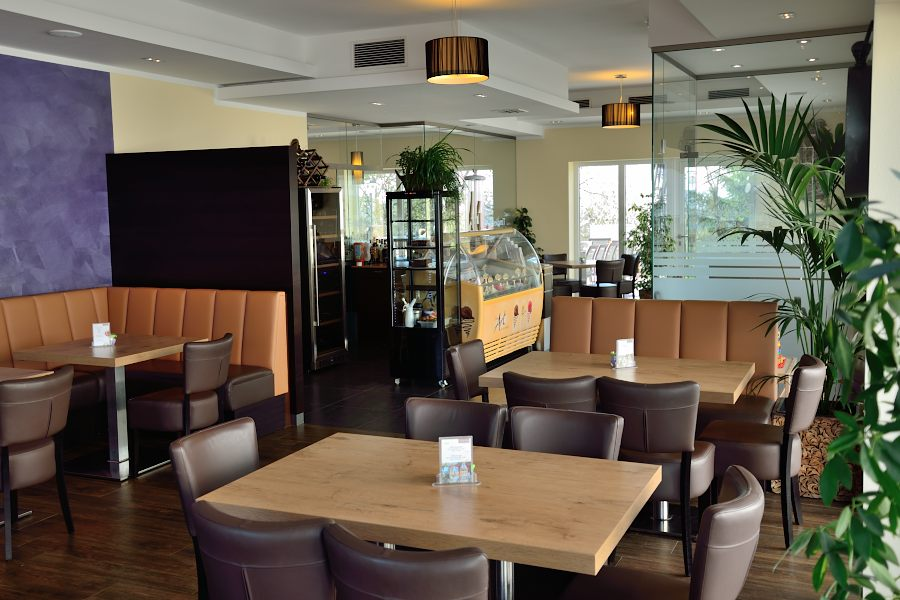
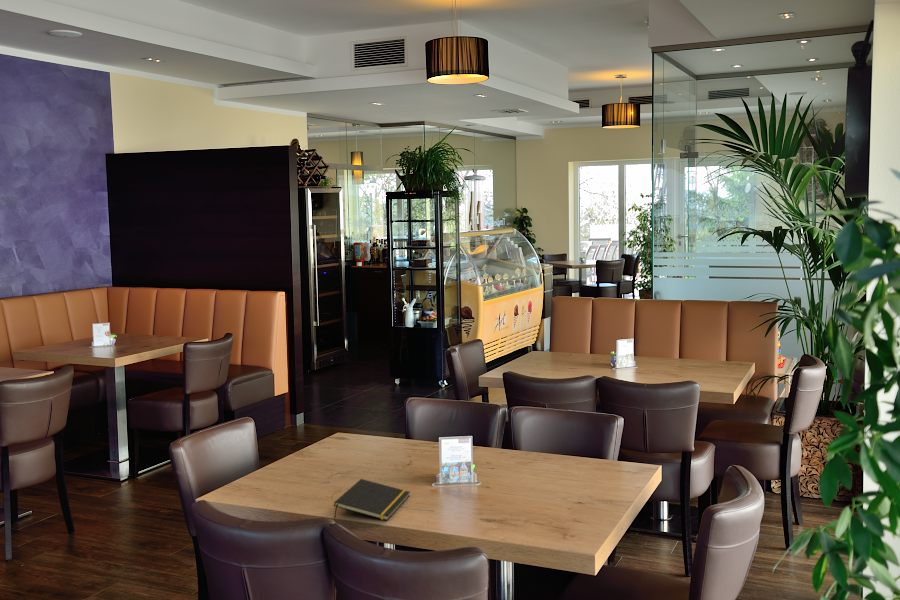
+ notepad (373, 498)
